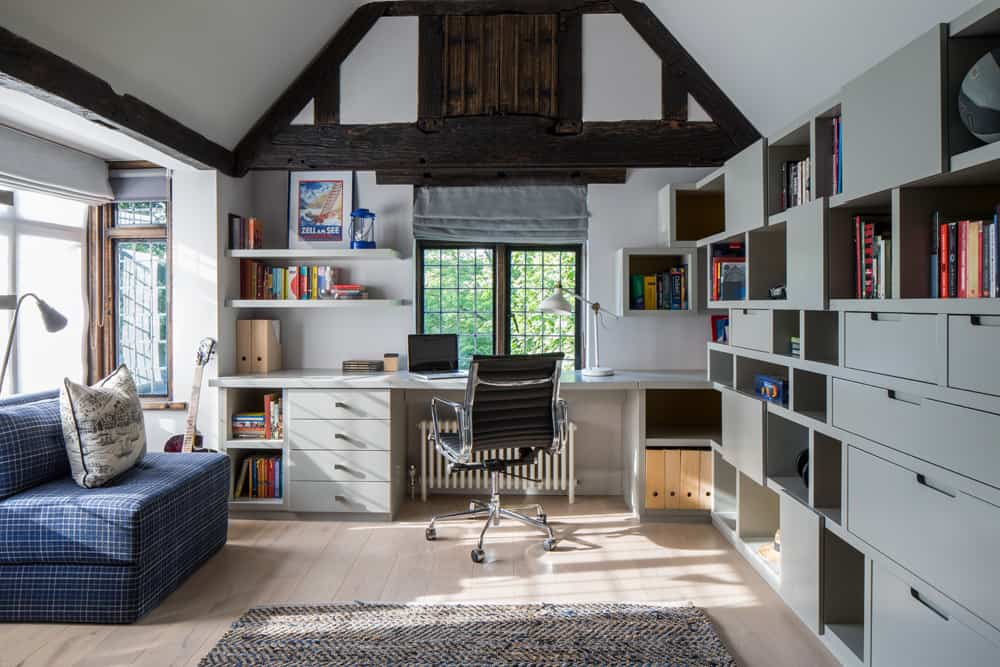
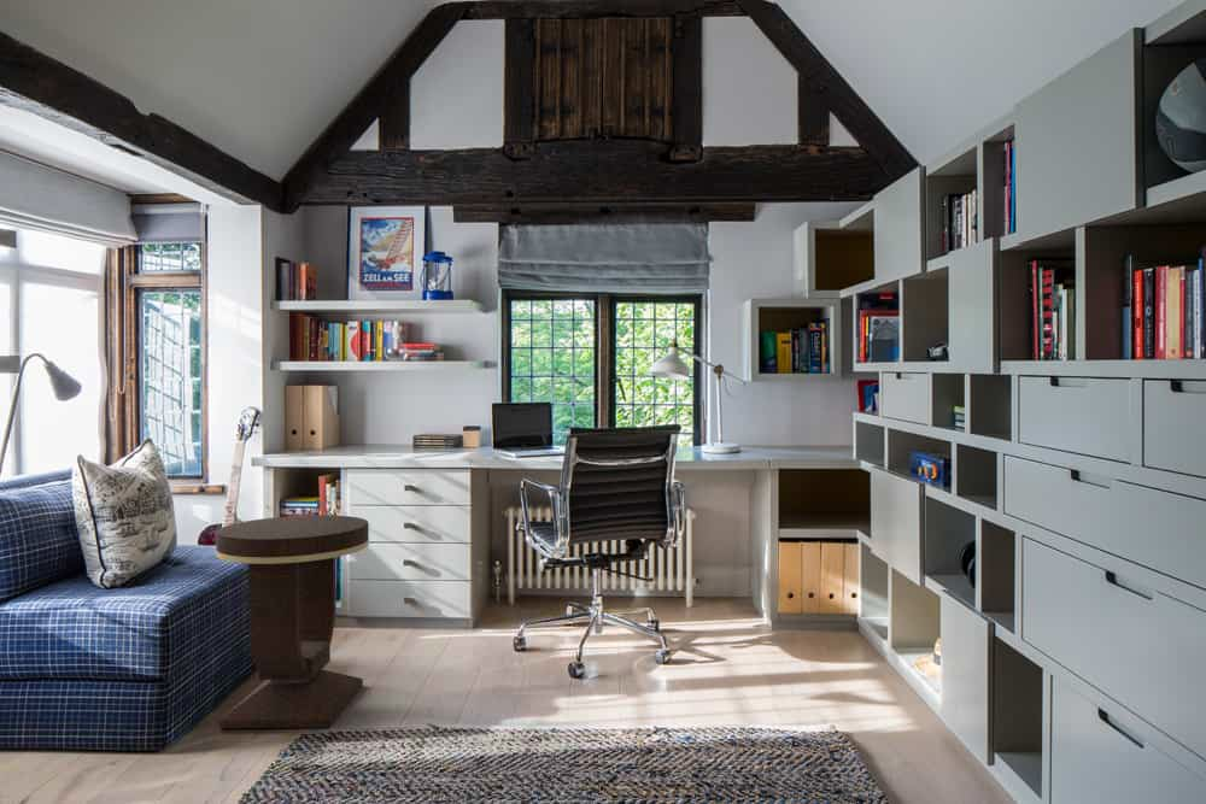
+ side table (294, 616)
